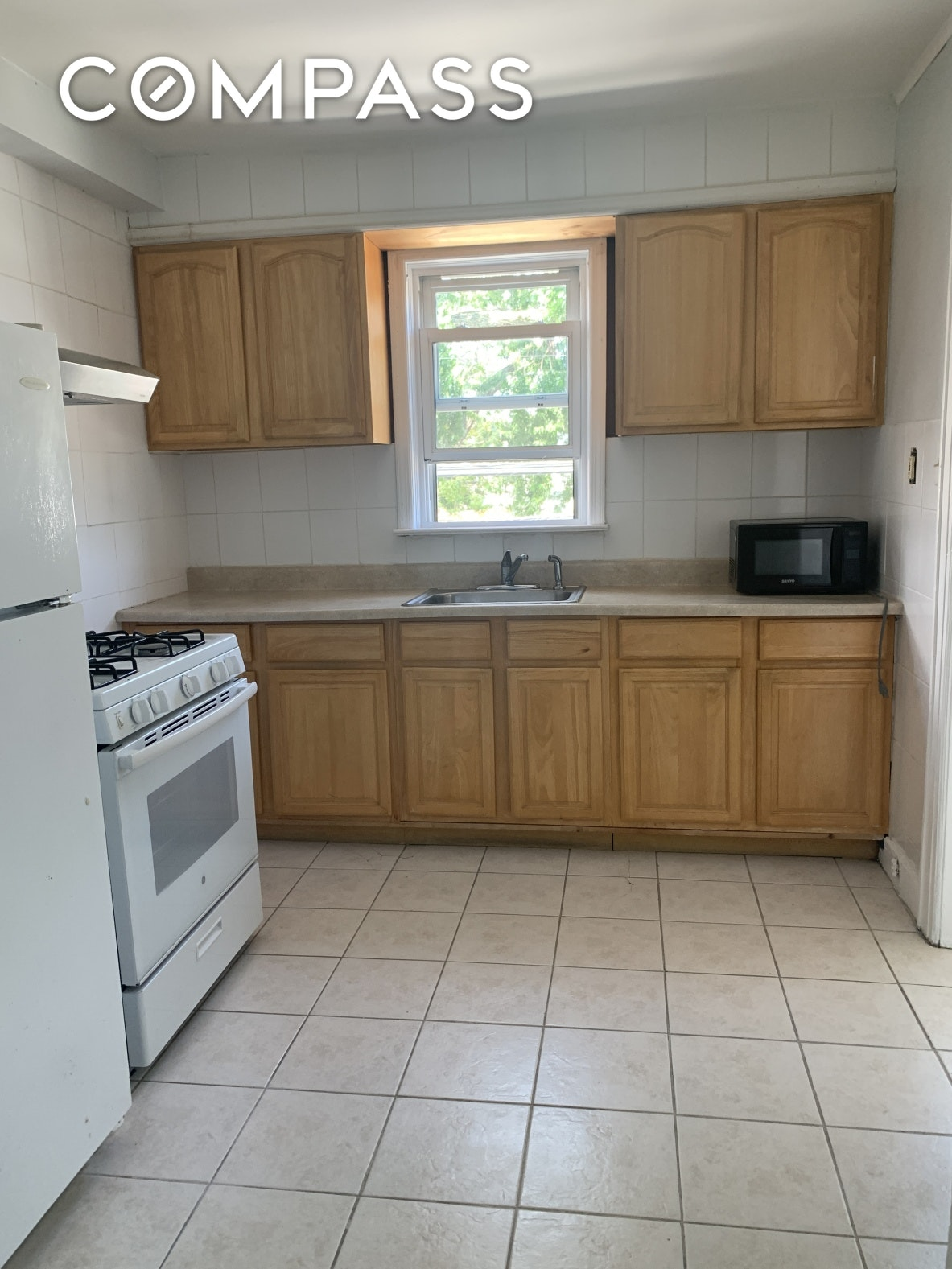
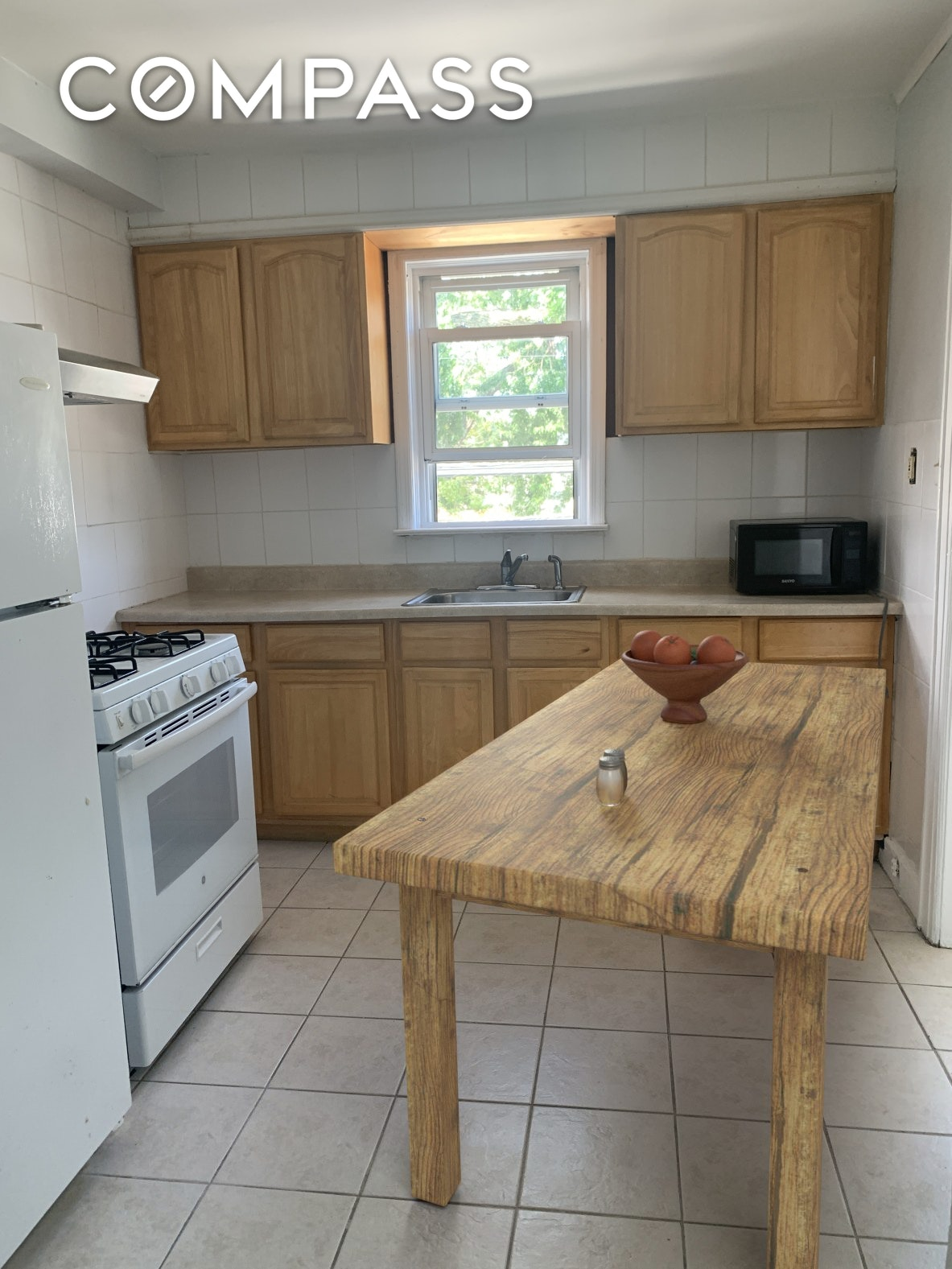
+ fruit bowl (684, 674)
+ dining table (690, 876)
+ salt and pepper shaker (612, 775)
